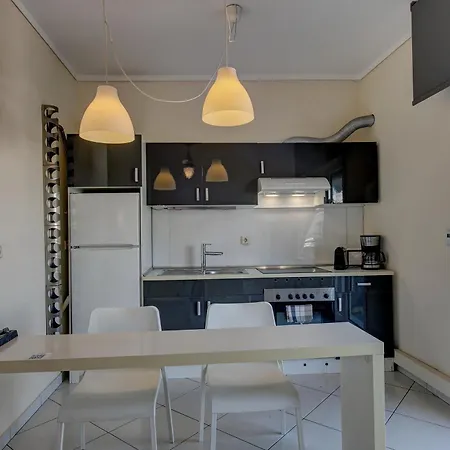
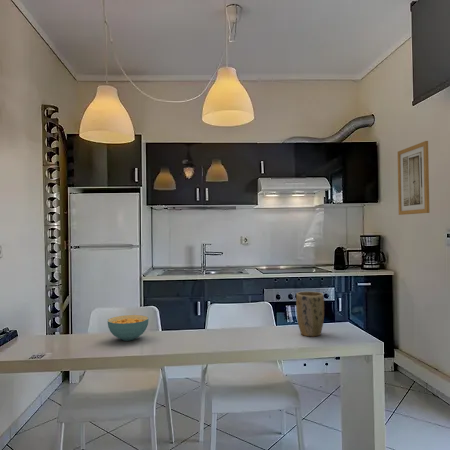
+ plant pot (310, 313)
+ wall art (412, 180)
+ cereal bowl (128, 329)
